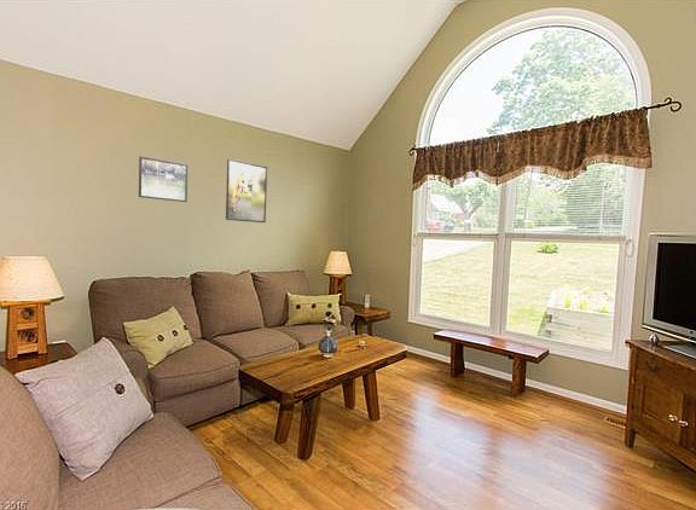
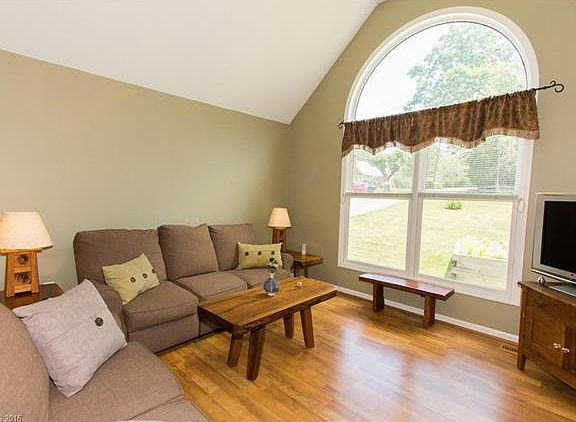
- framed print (163, 180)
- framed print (246, 192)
